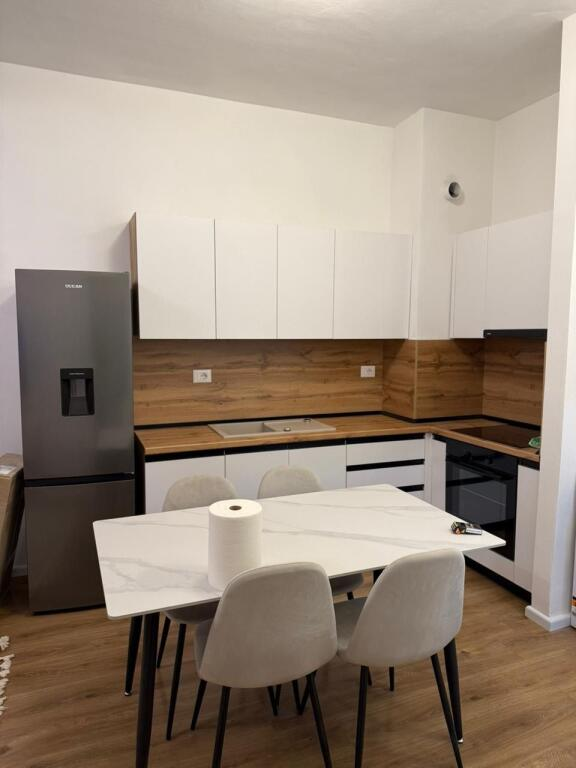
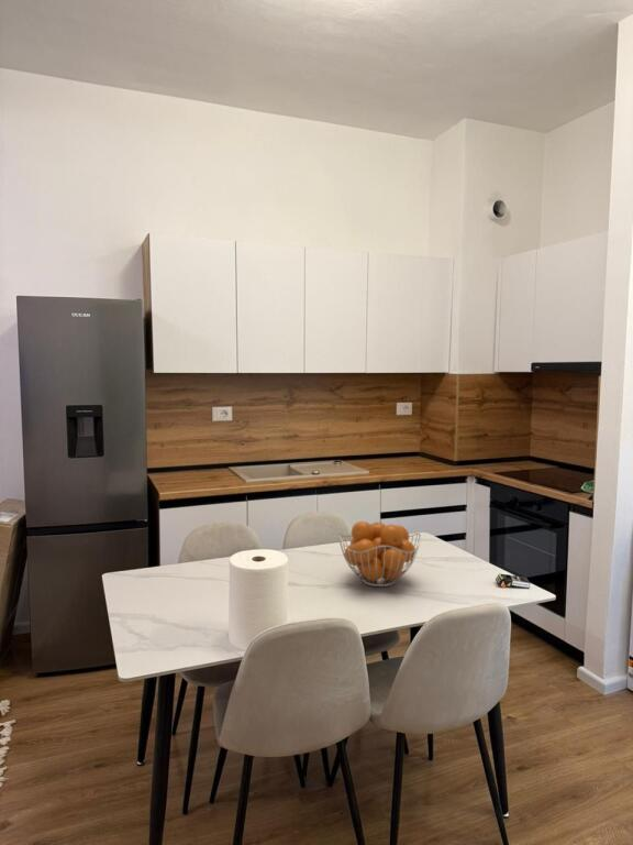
+ fruit basket (379, 551)
